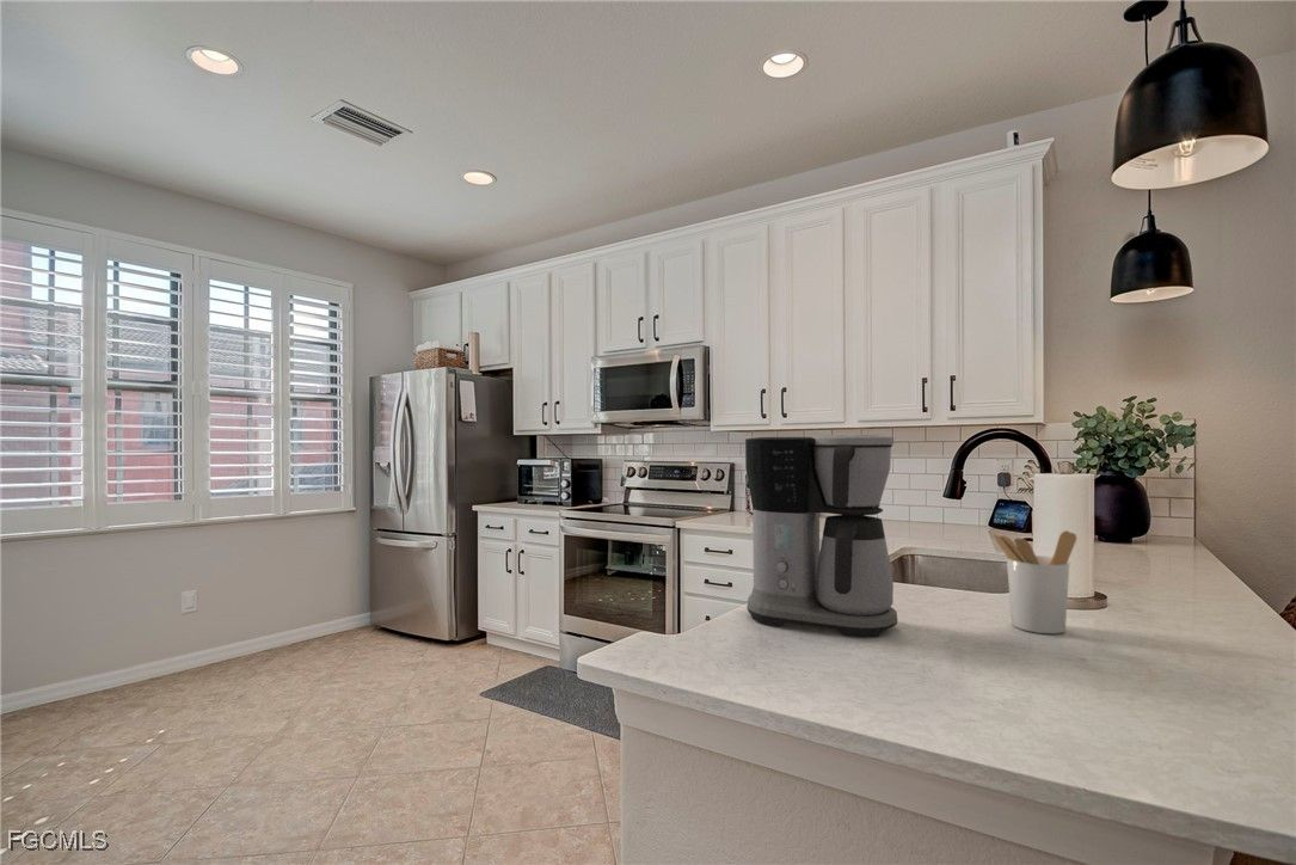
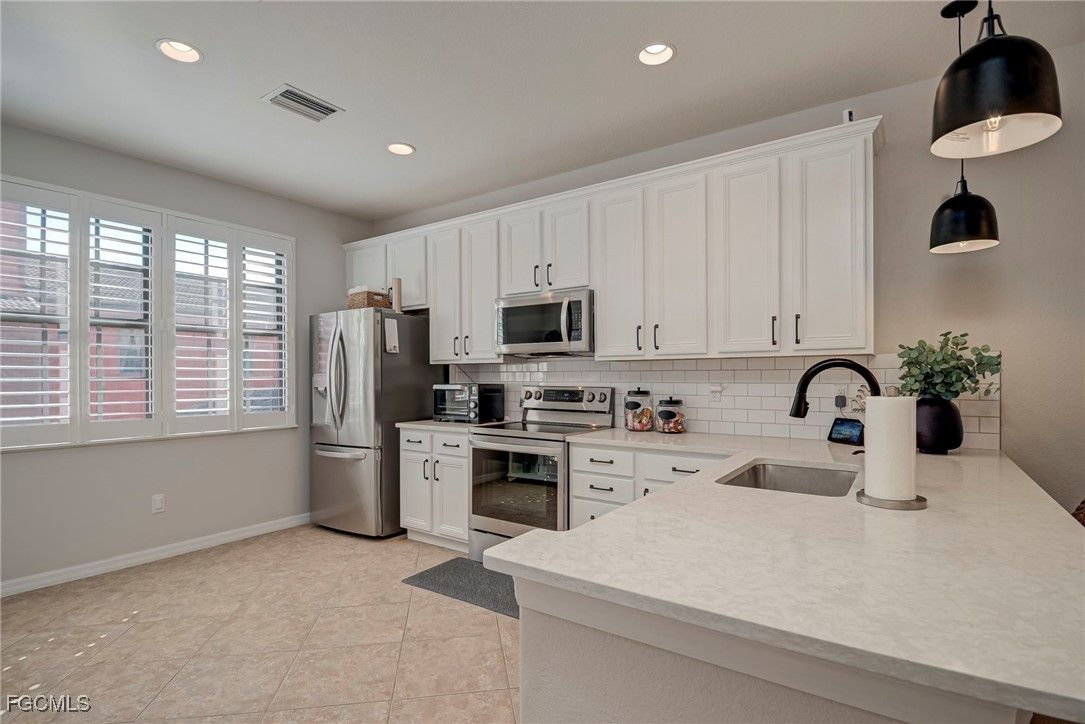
- utensil holder (1030, 578)
- coffee maker (815, 528)
